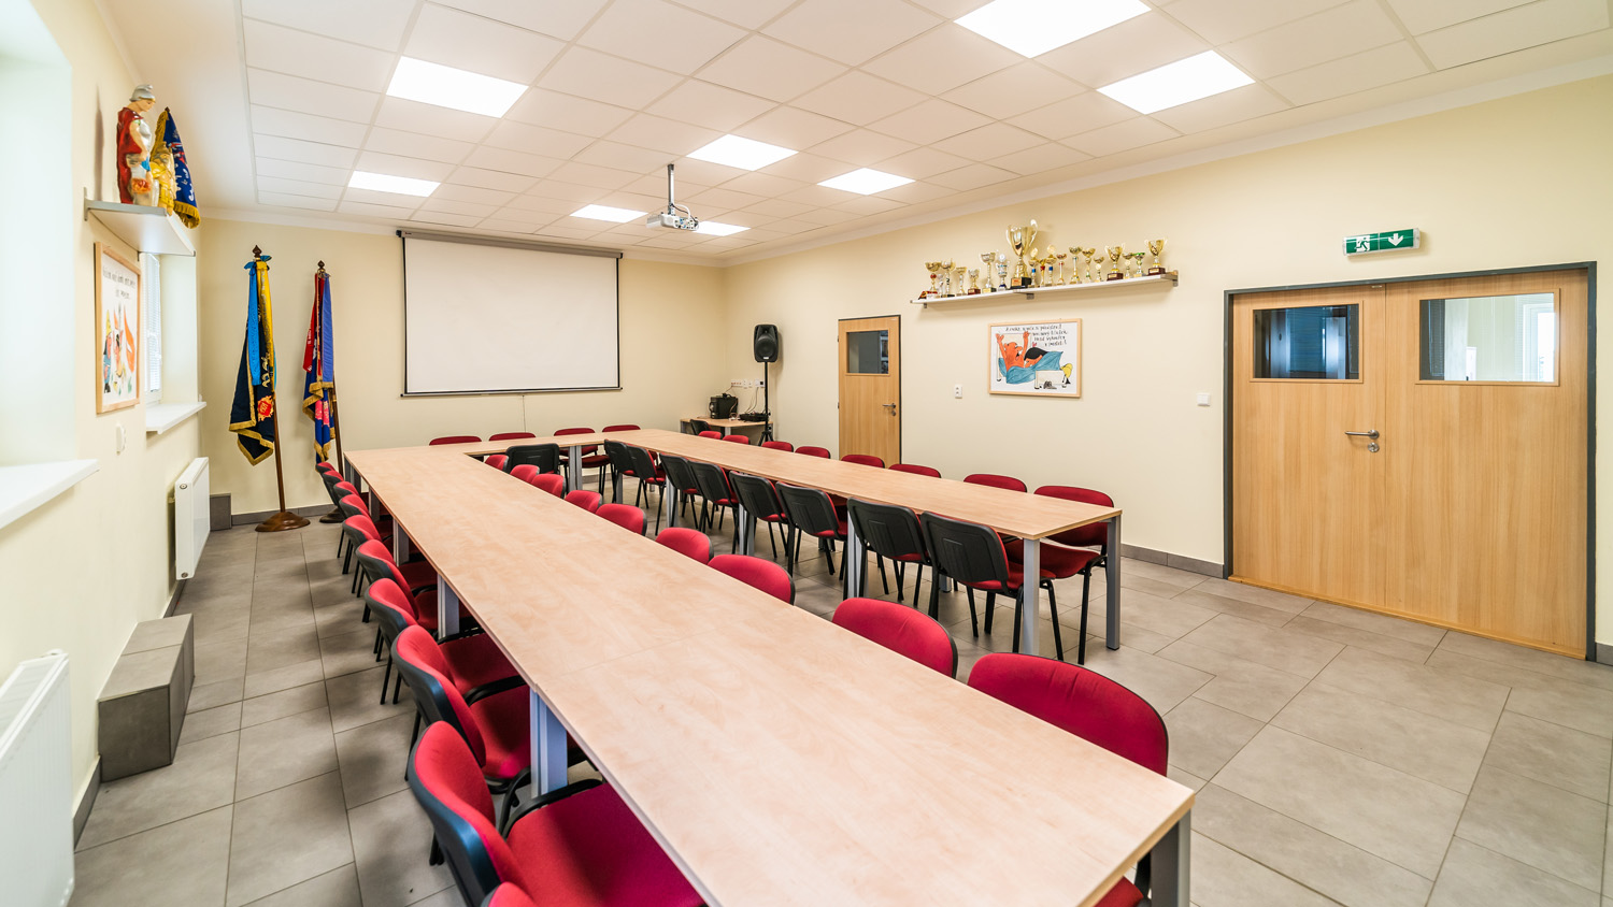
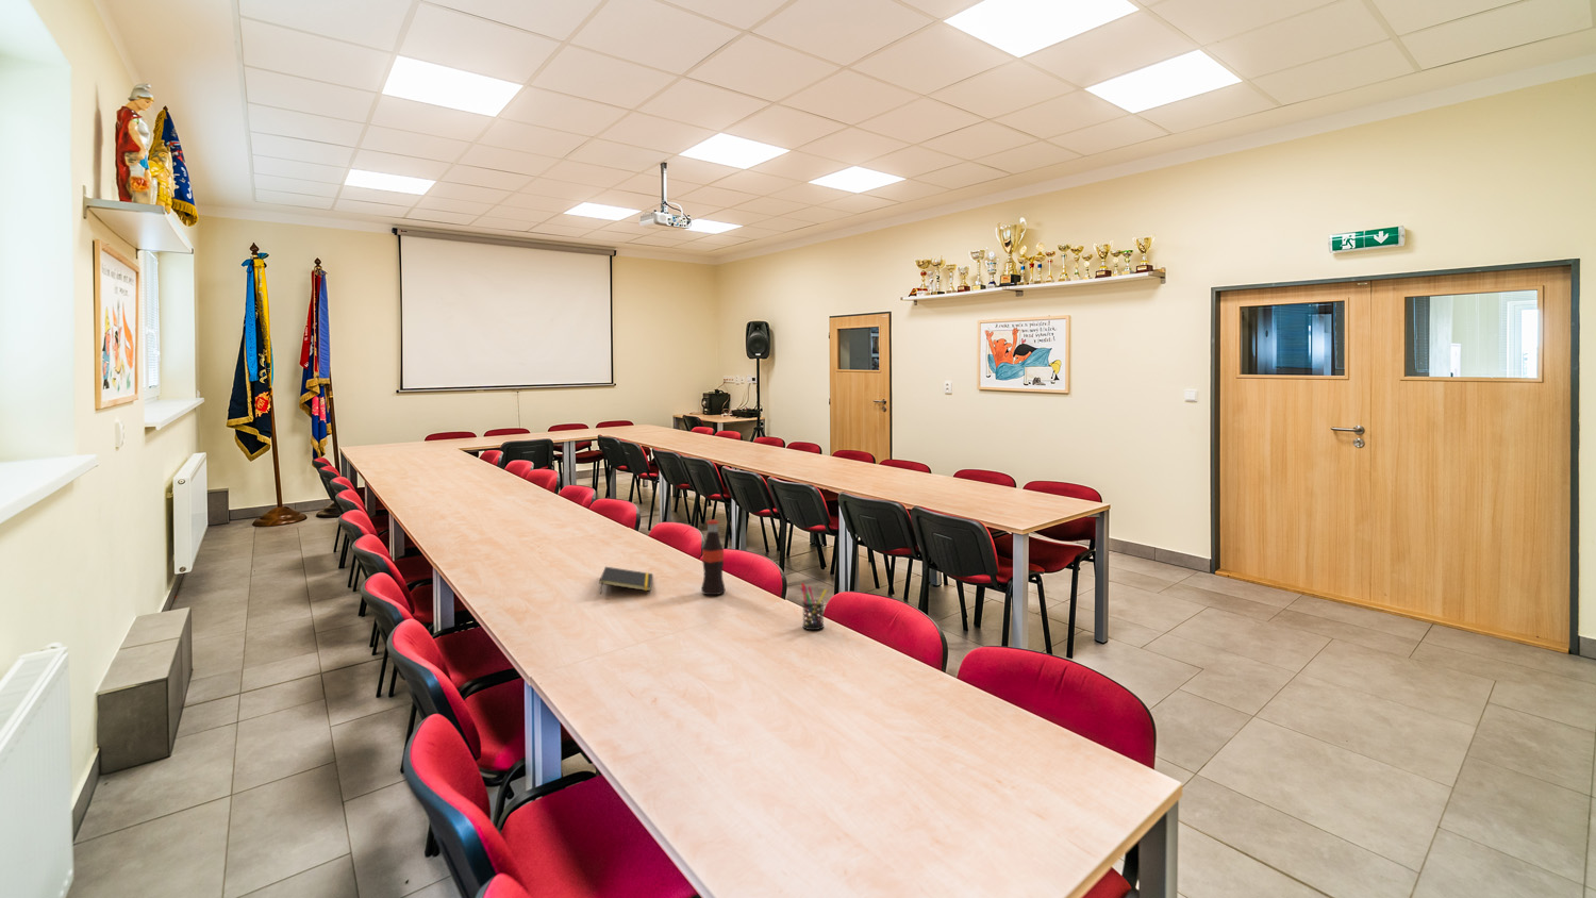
+ notepad (627, 578)
+ bottle (713, 556)
+ pen holder (811, 605)
